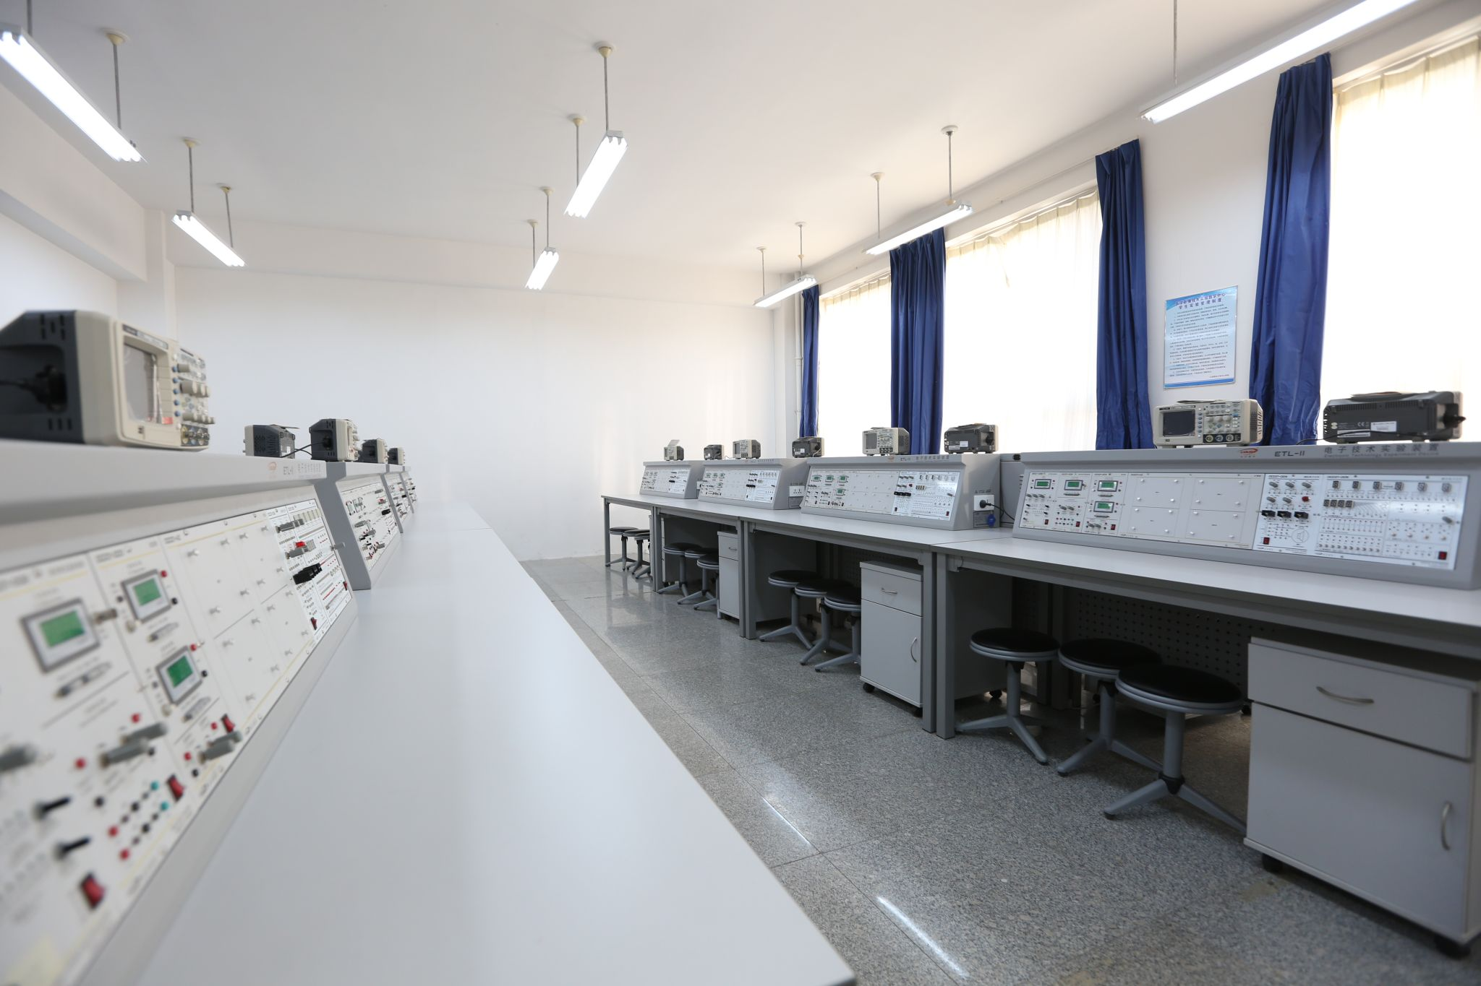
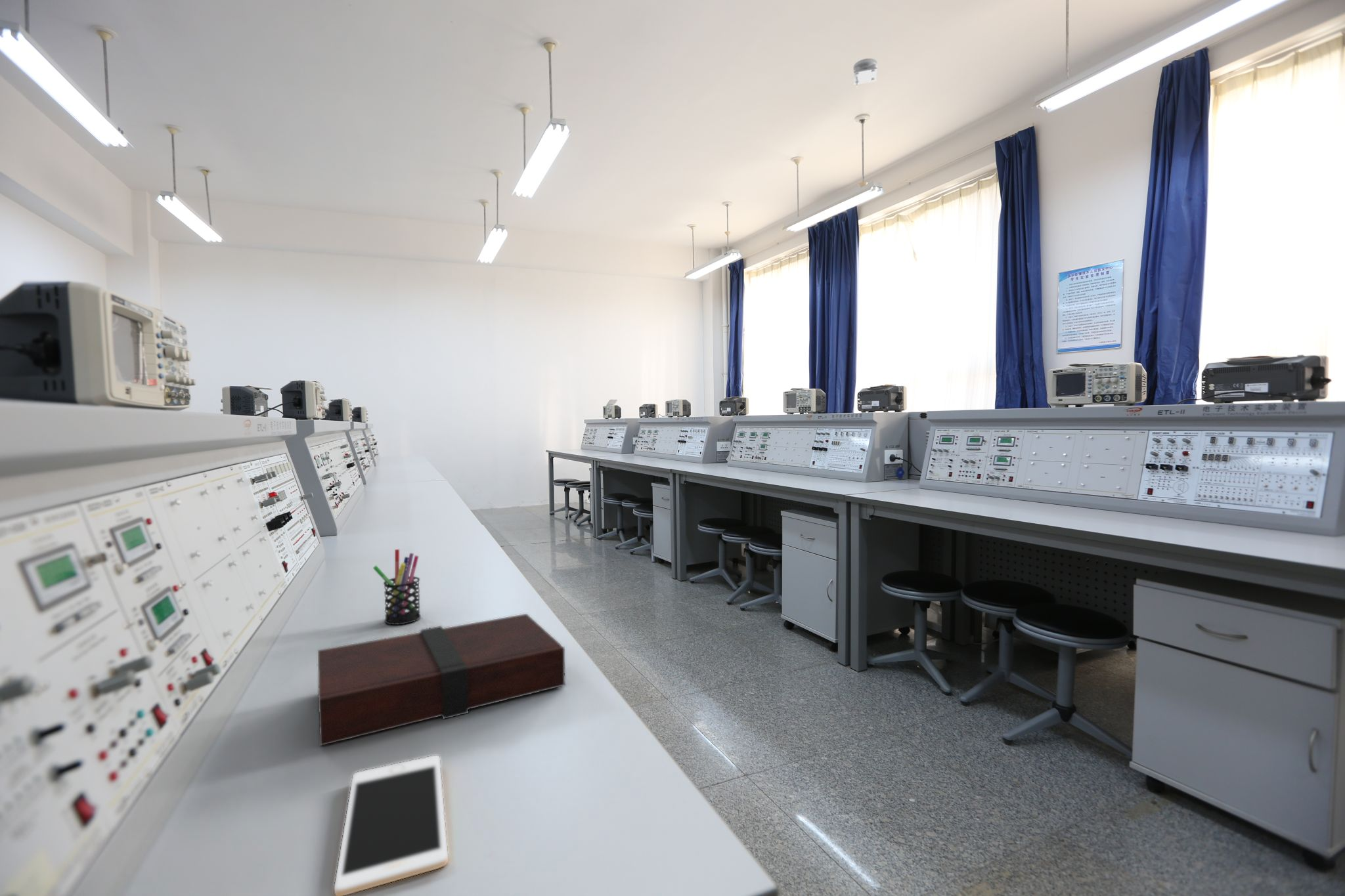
+ cell phone (395, 814)
+ book (441, 668)
+ smoke detector (865, 75)
+ pen holder (397, 586)
